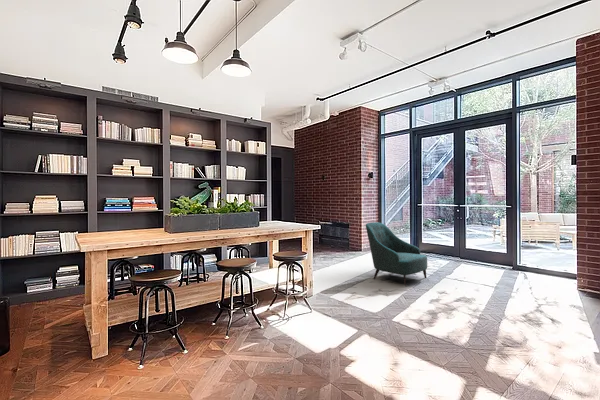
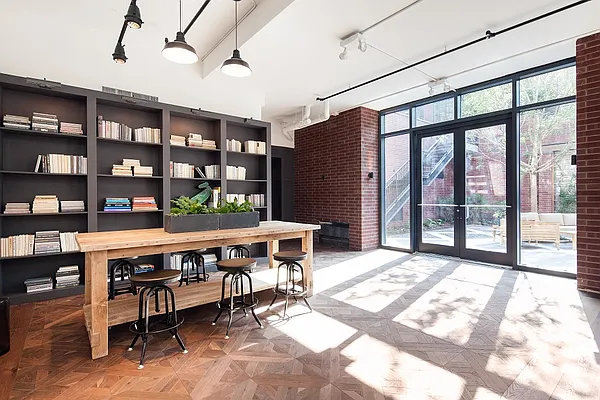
- armchair (397, 251)
